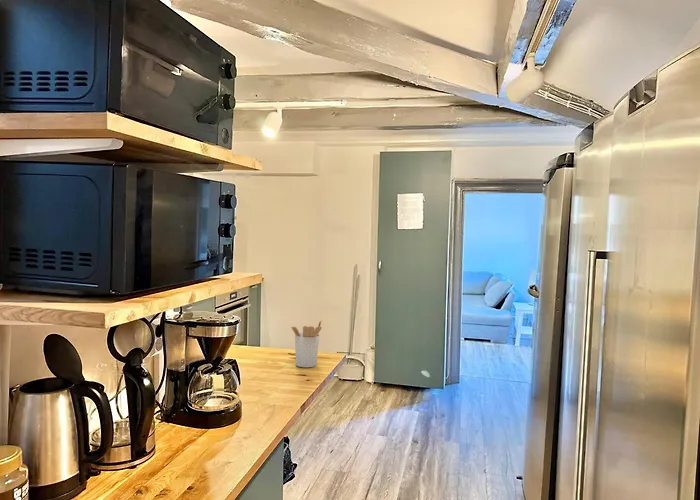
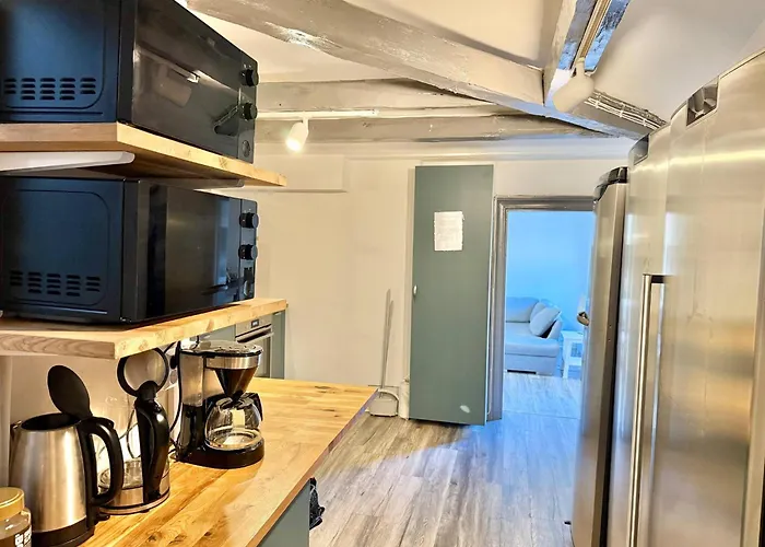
- utensil holder (308, 343)
